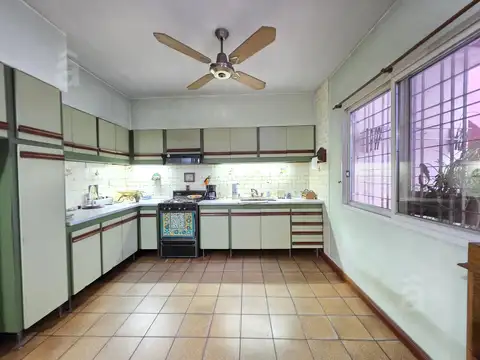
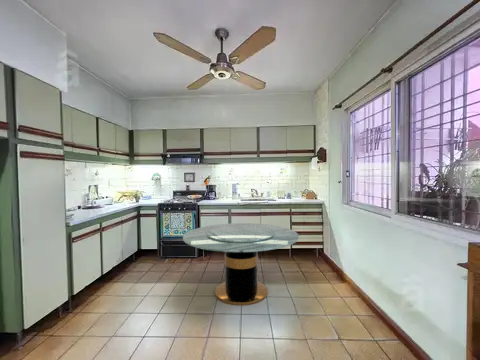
+ dining table (241, 262)
